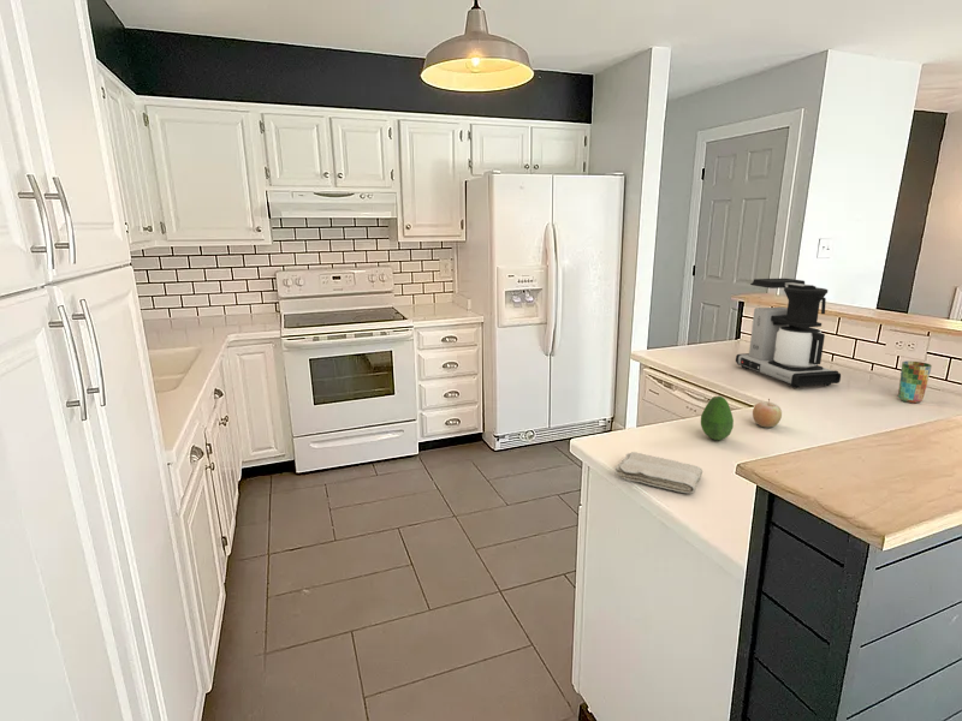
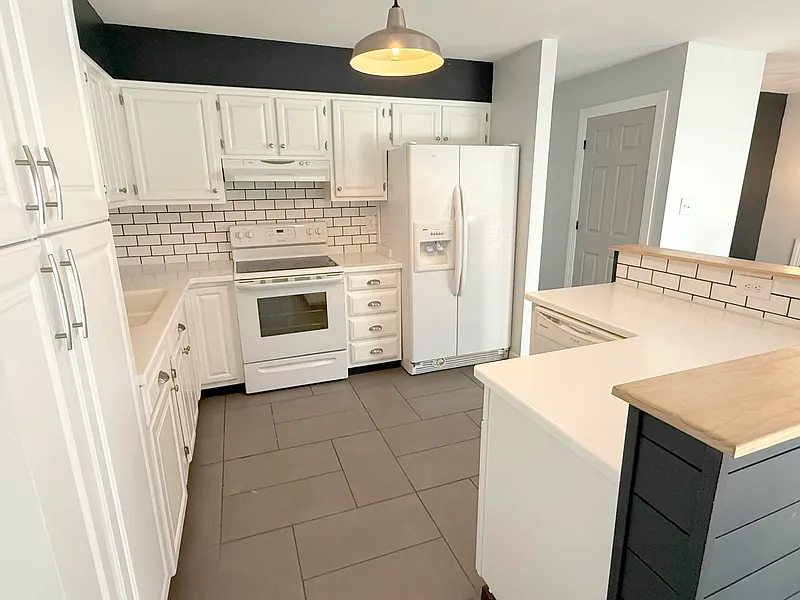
- cup (913, 382)
- fruit (717, 417)
- washcloth (658, 470)
- fruit (767, 412)
- coffee maker (789, 329)
